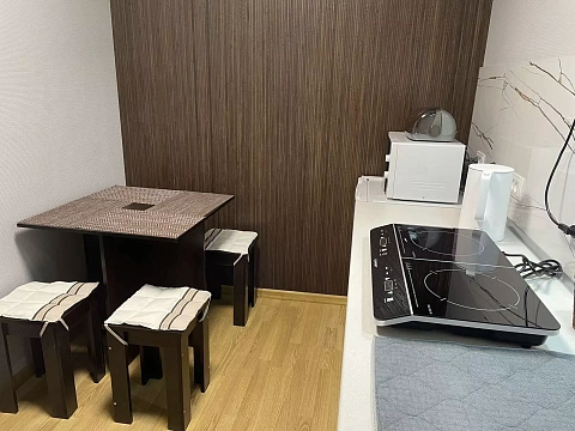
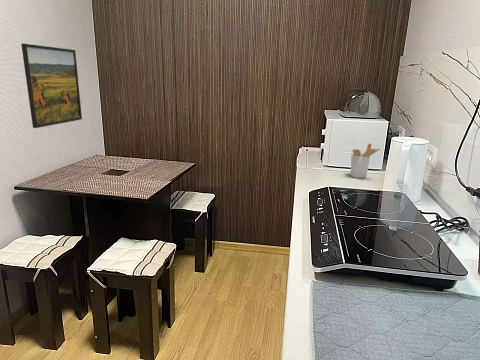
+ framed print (55, 86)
+ utensil holder (363, 161)
